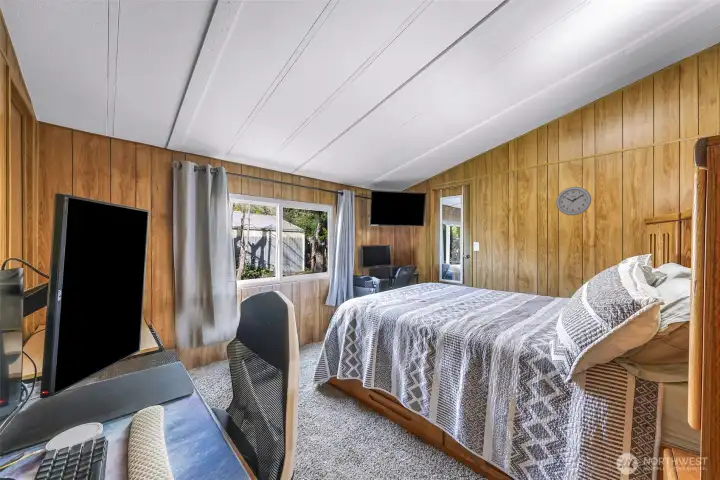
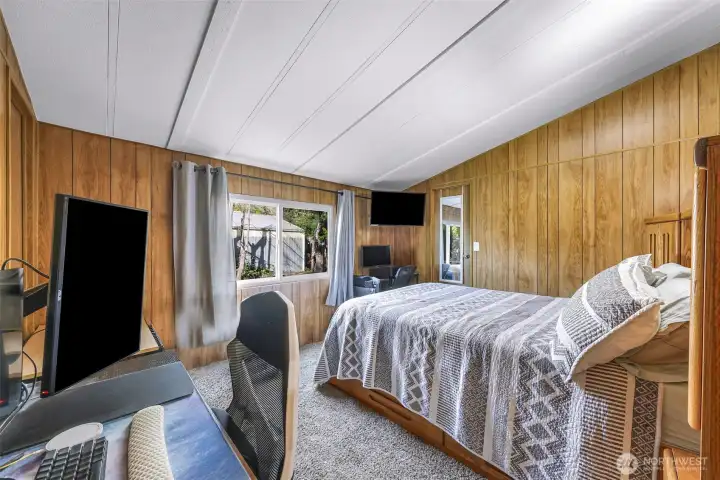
- wall clock (572, 201)
